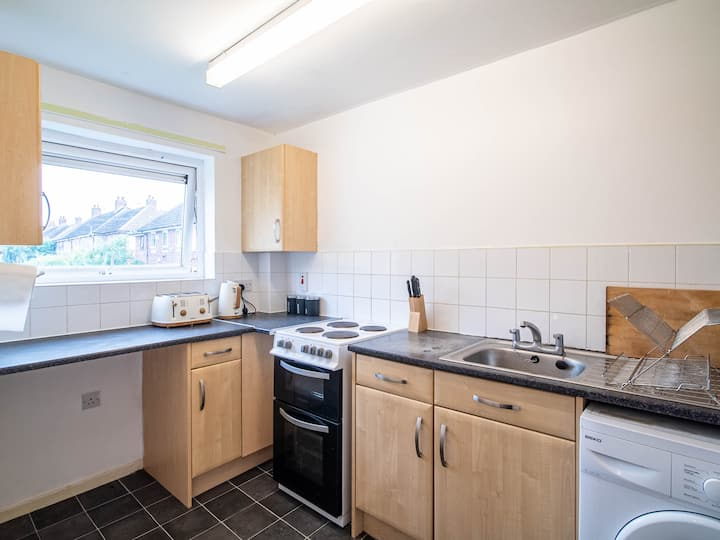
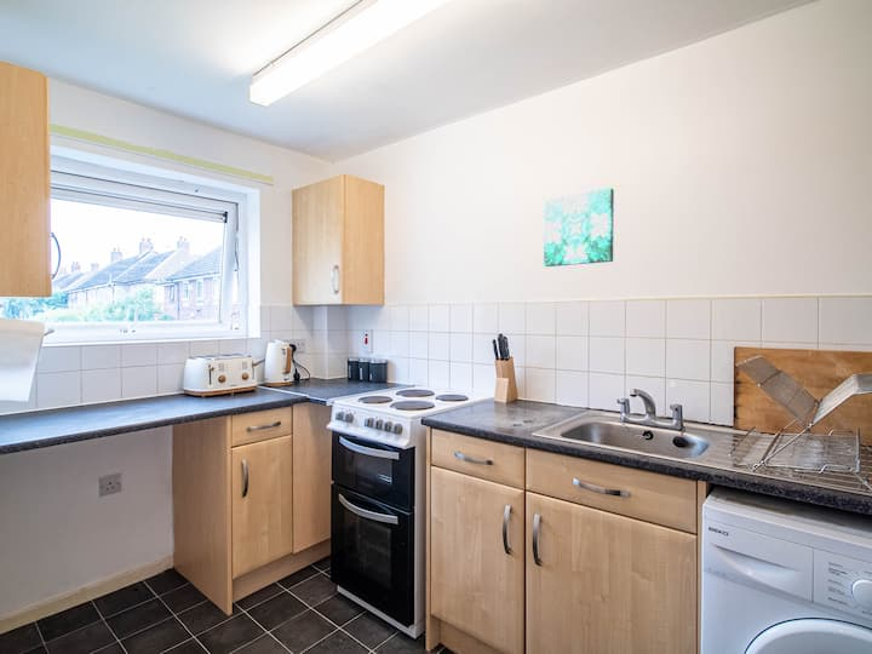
+ wall art (576, 229)
